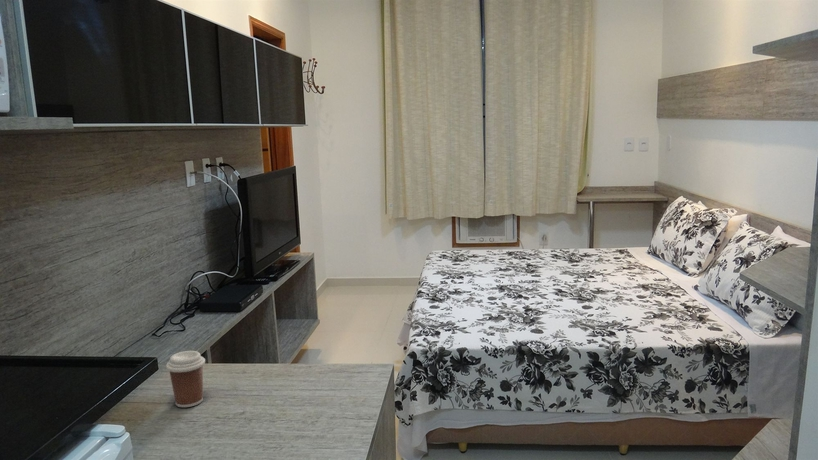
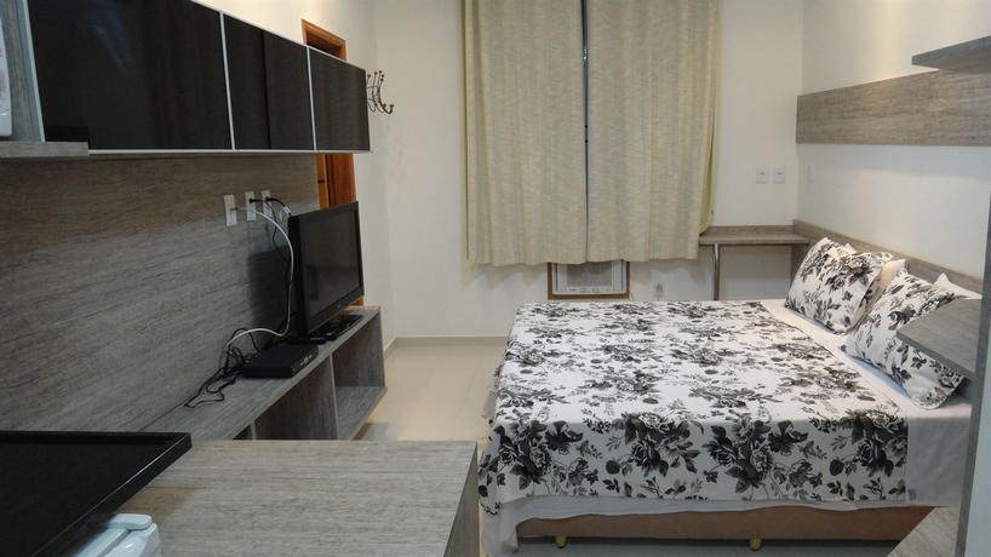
- coffee cup (187, 378)
